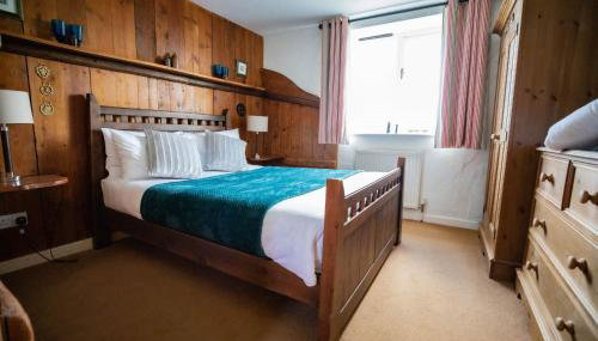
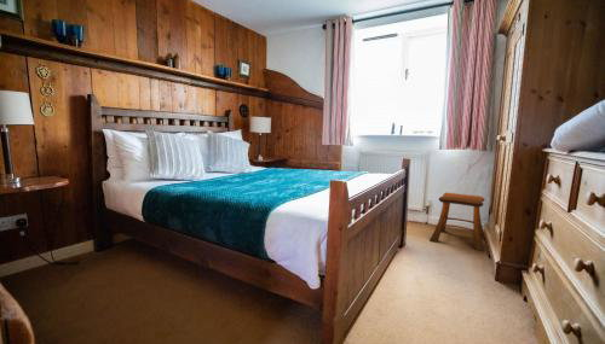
+ stool (460, 218)
